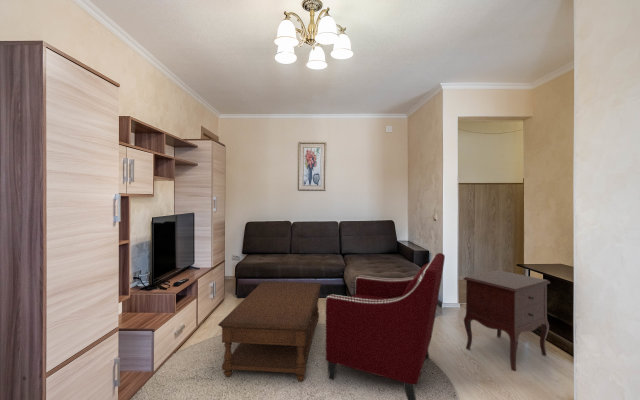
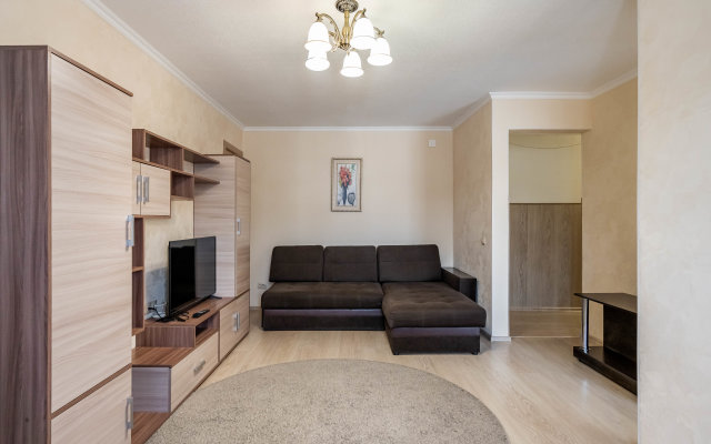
- nightstand (505, 315)
- armchair (387, 312)
- coffee table (279, 321)
